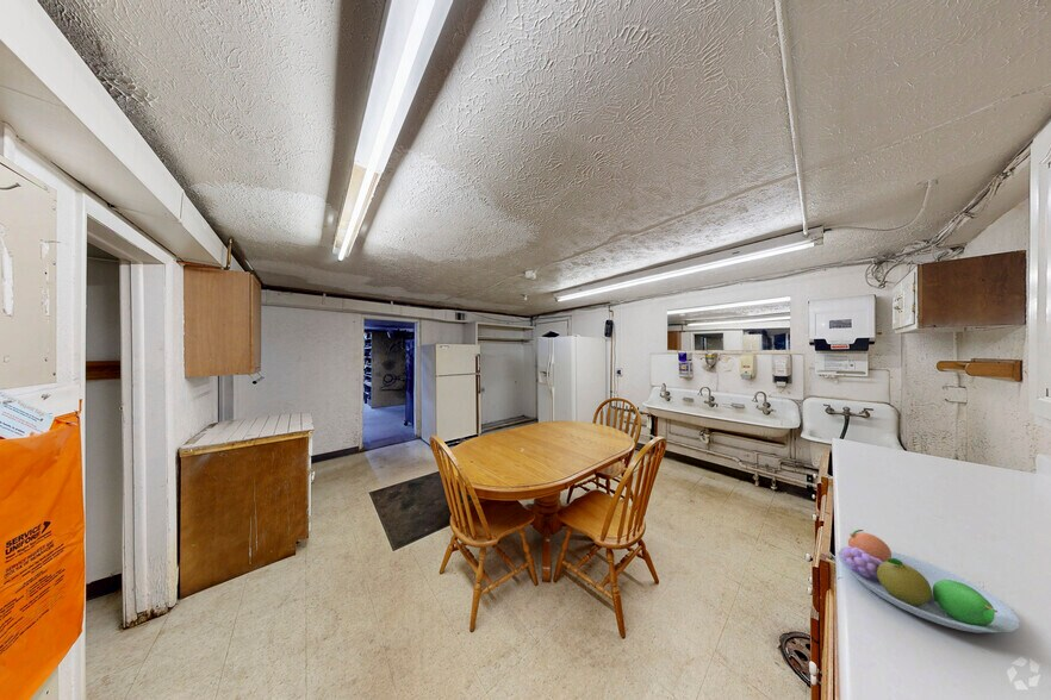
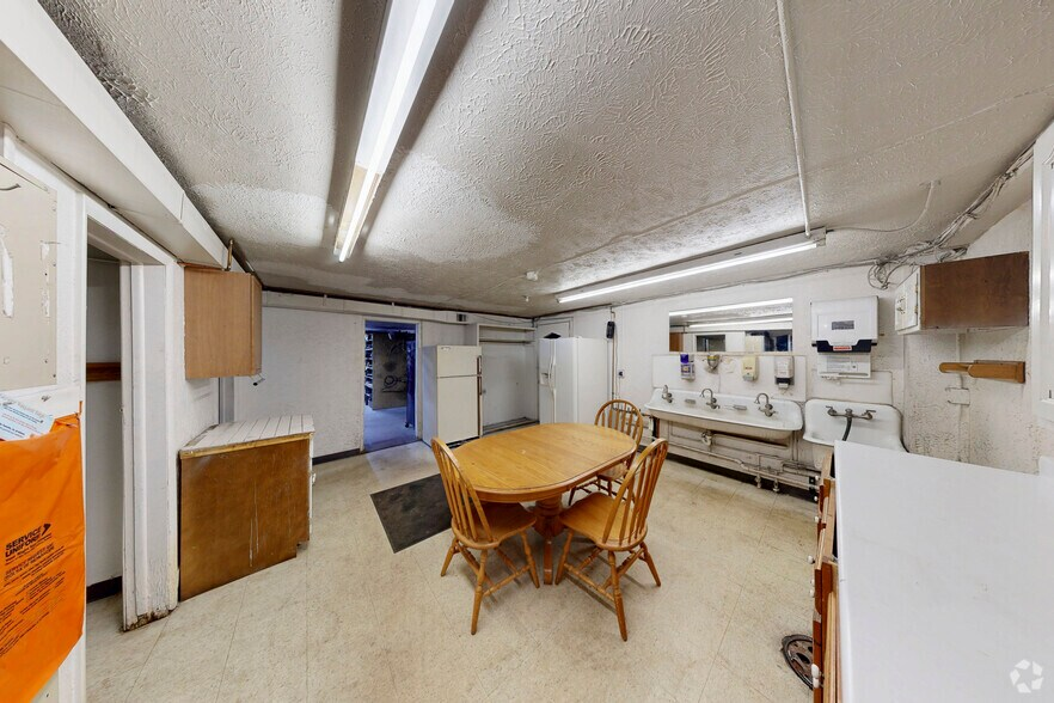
- fruit bowl (918, 573)
